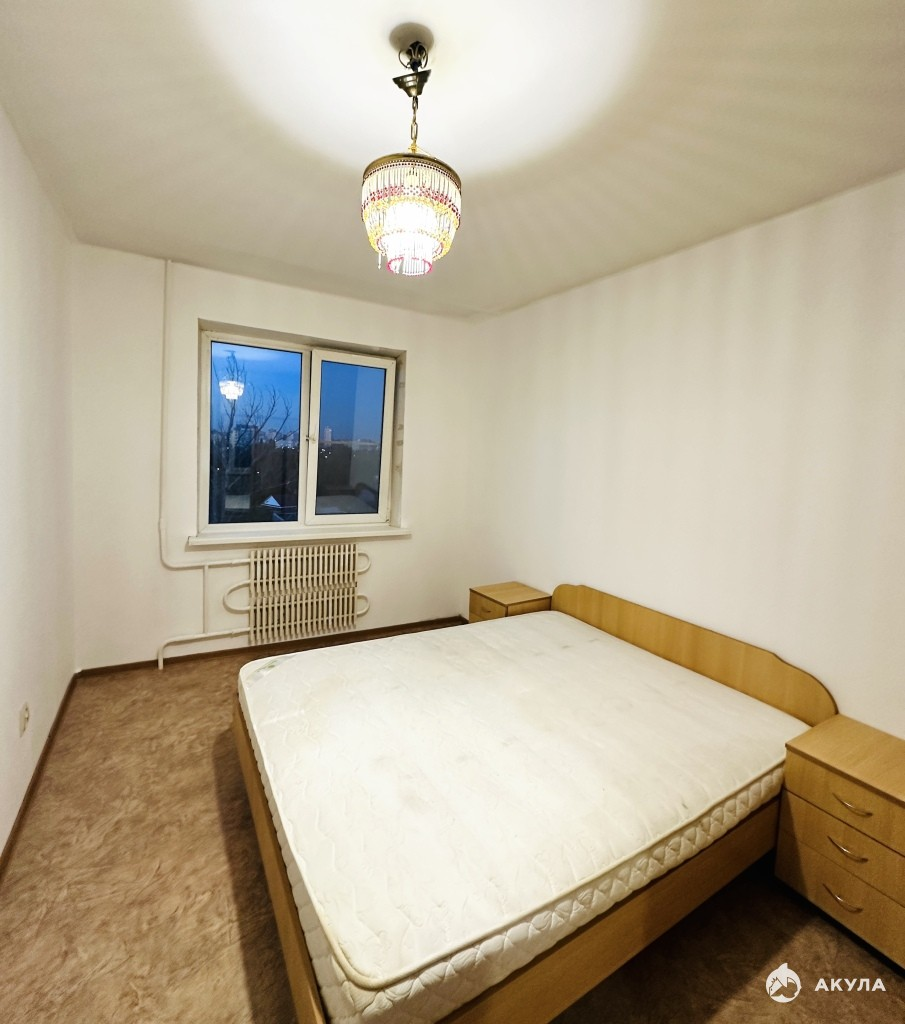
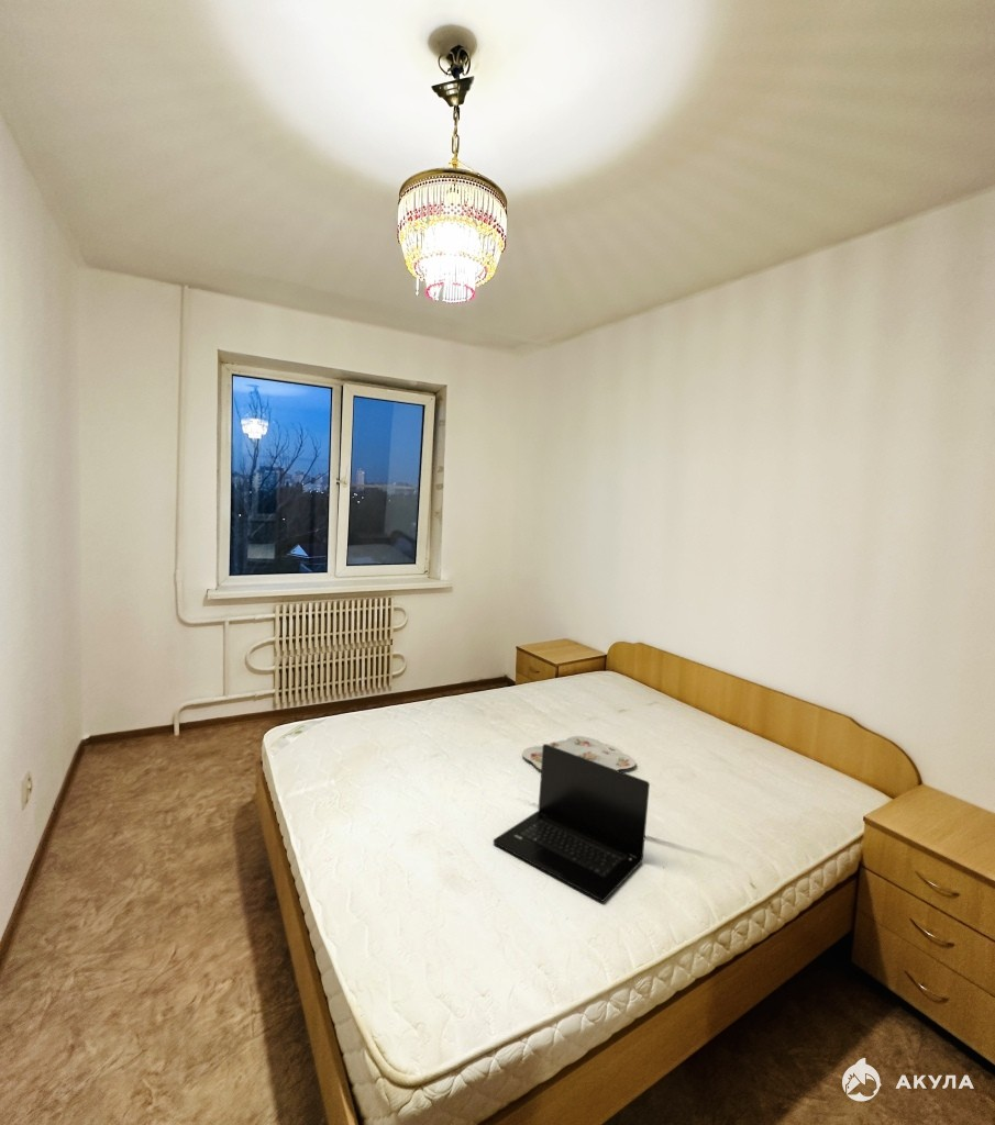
+ serving tray (579, 756)
+ laptop (568, 813)
